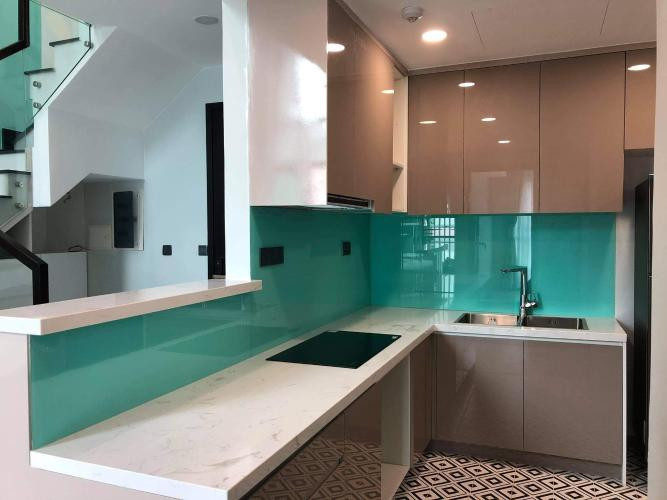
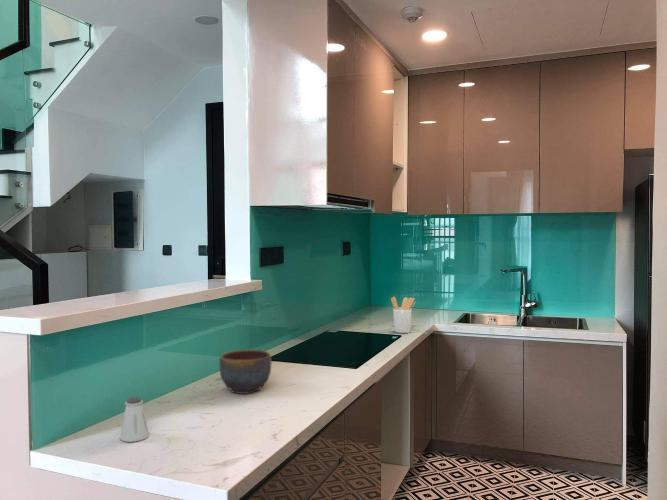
+ utensil holder (404, 313)
+ saltshaker (134, 417)
+ bowl (245, 371)
